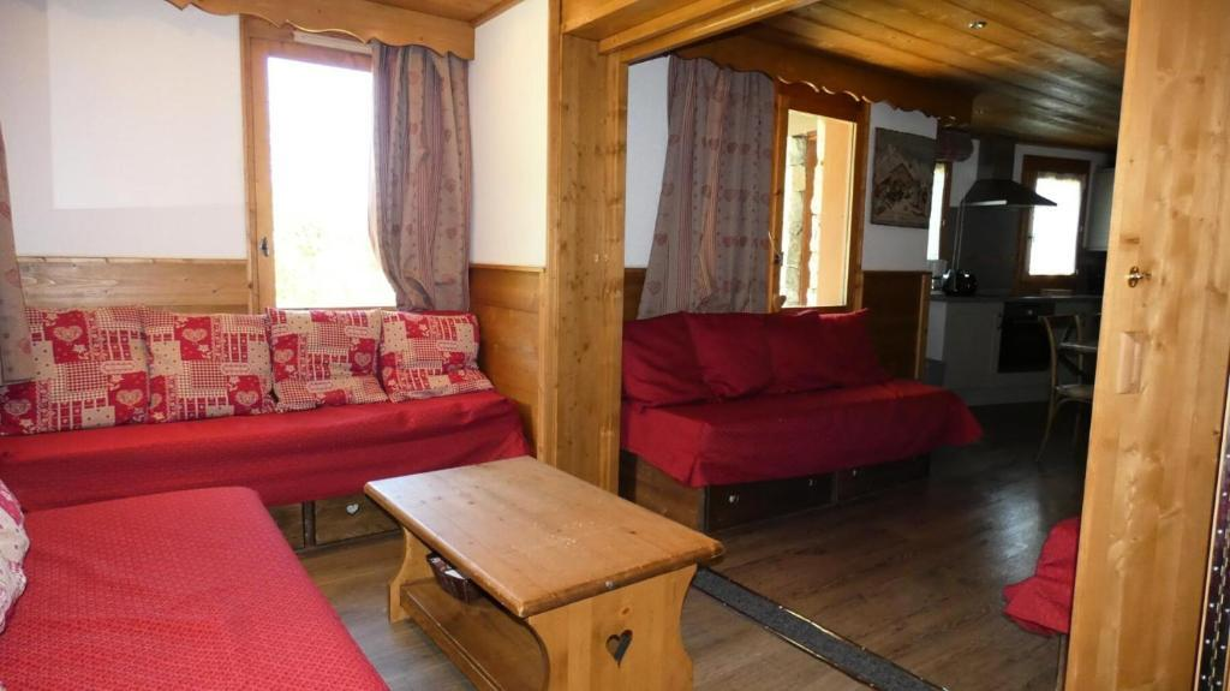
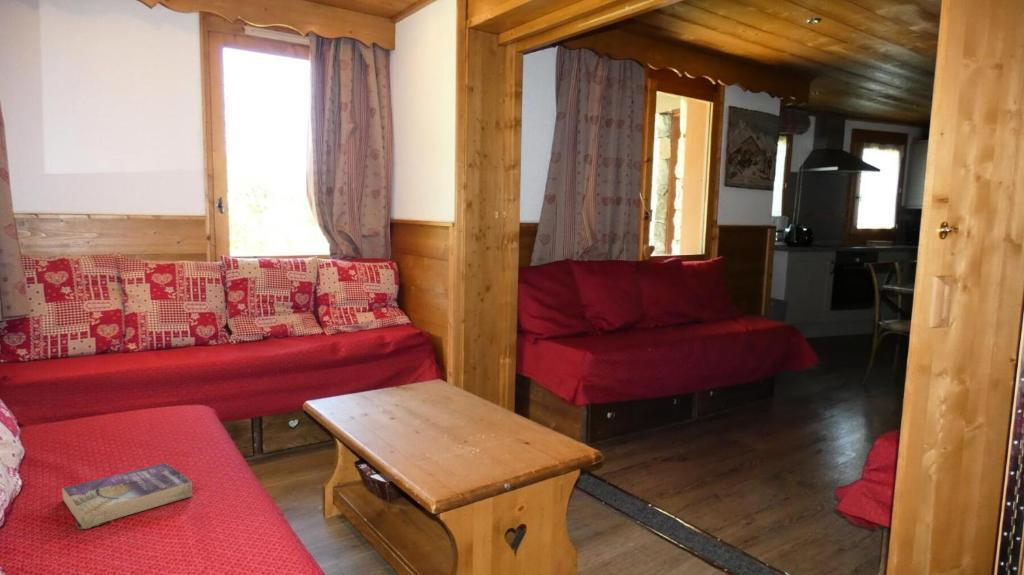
+ book (126, 490)
